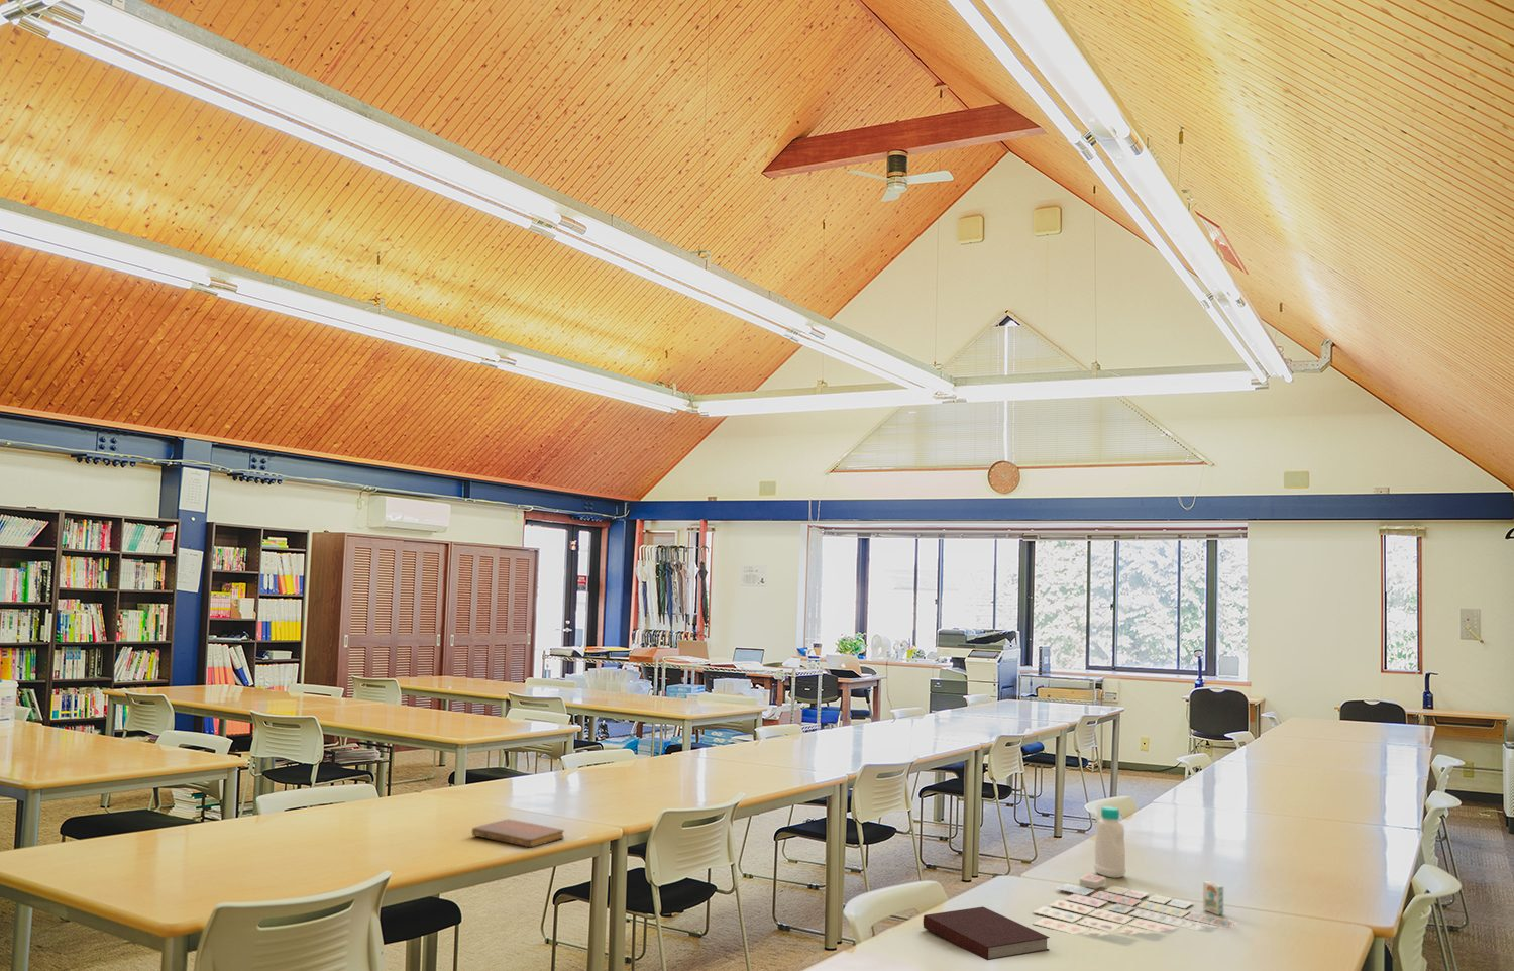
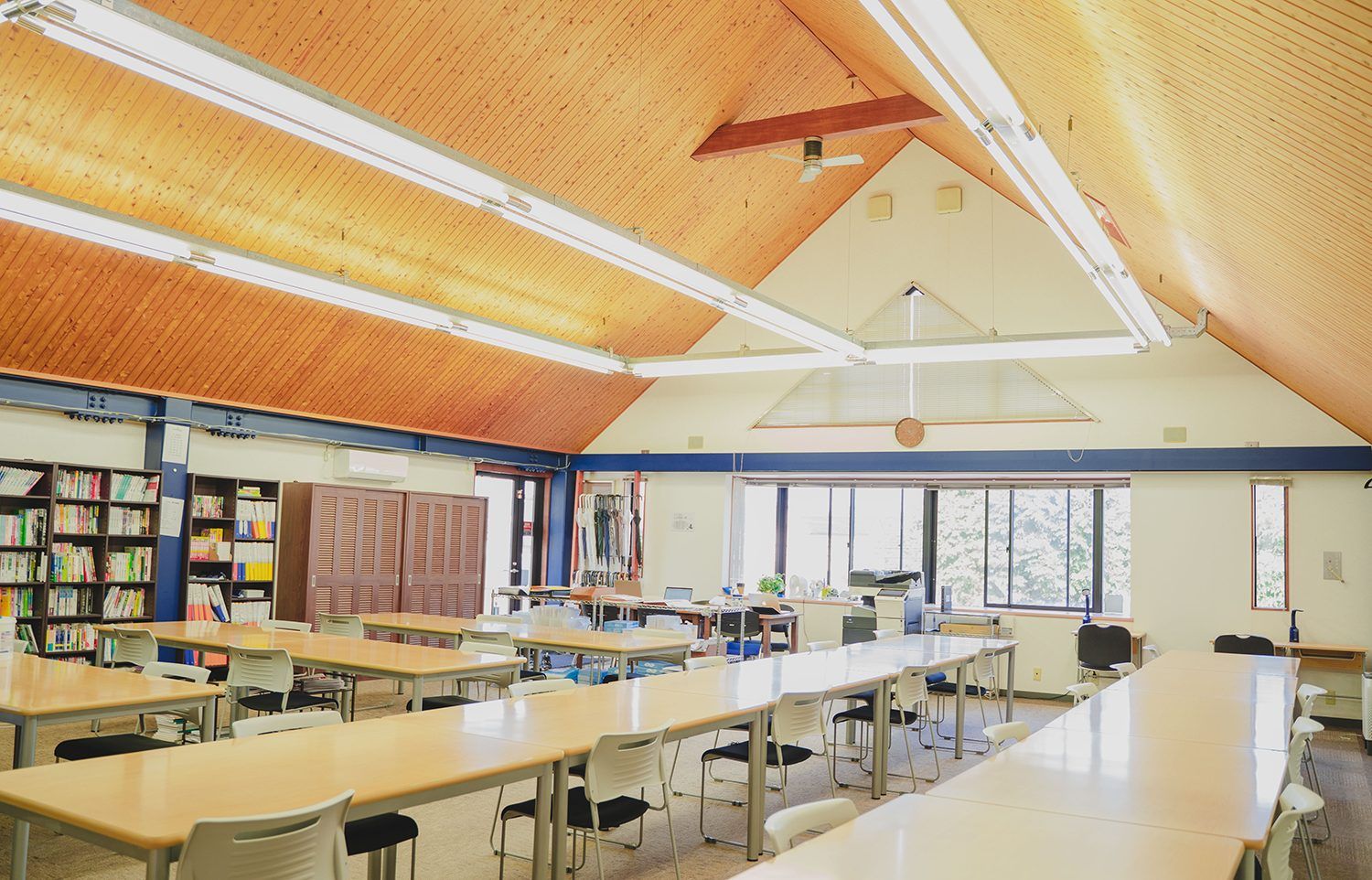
- bottle (1109, 841)
- notebook (518, 832)
- notebook (984, 931)
- board game (1124, 900)
